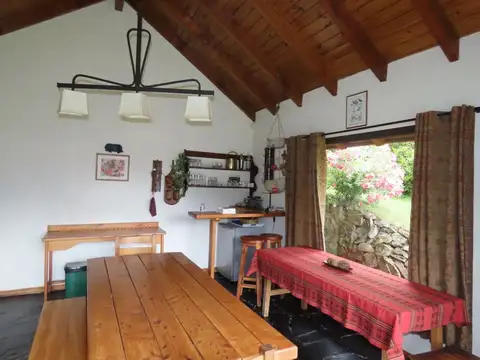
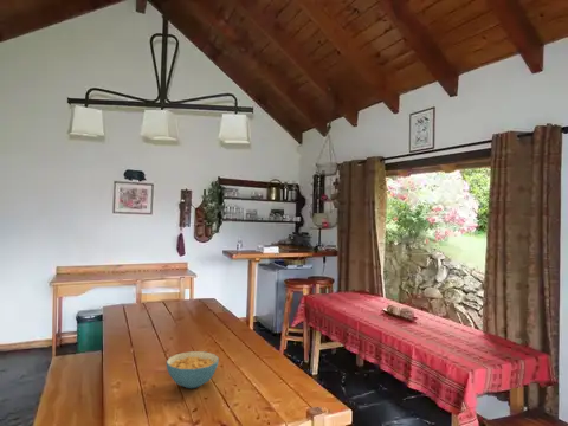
+ cereal bowl (192, 372)
